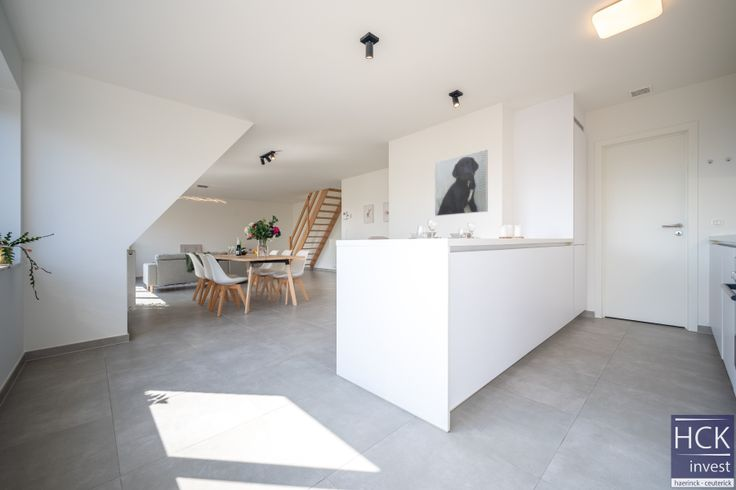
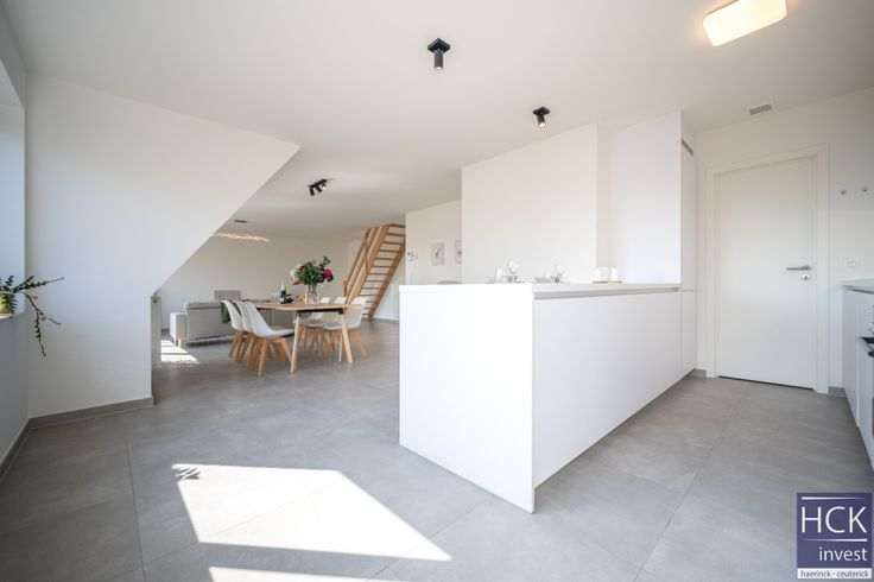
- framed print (459, 185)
